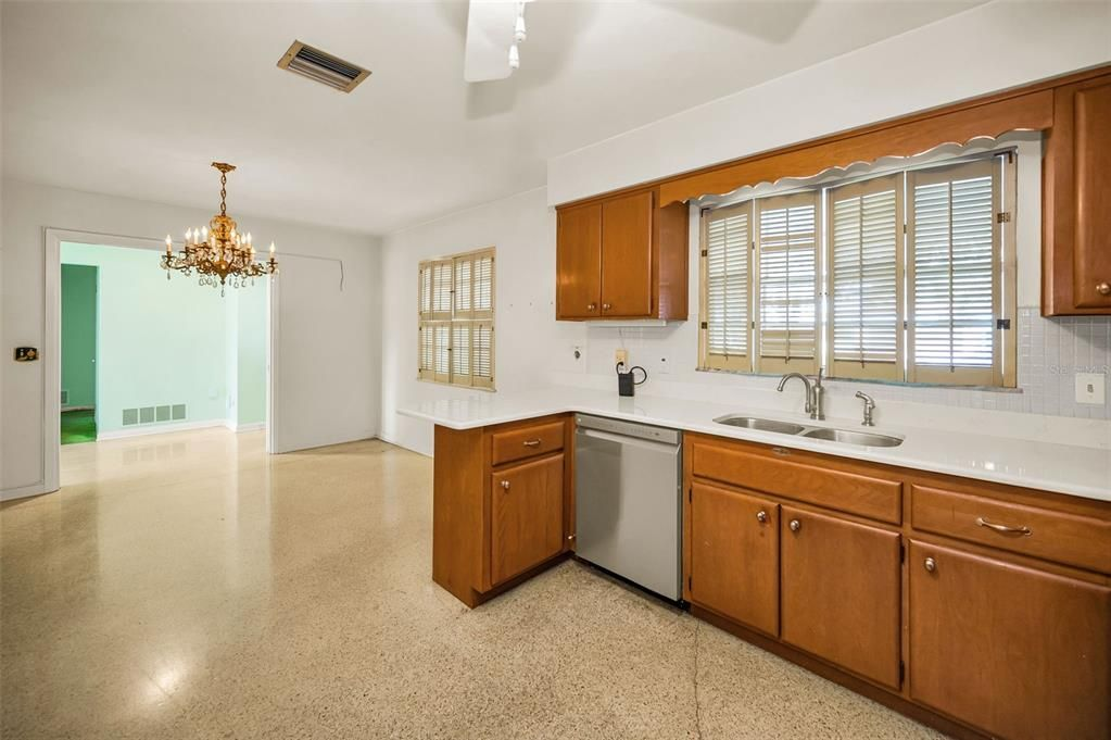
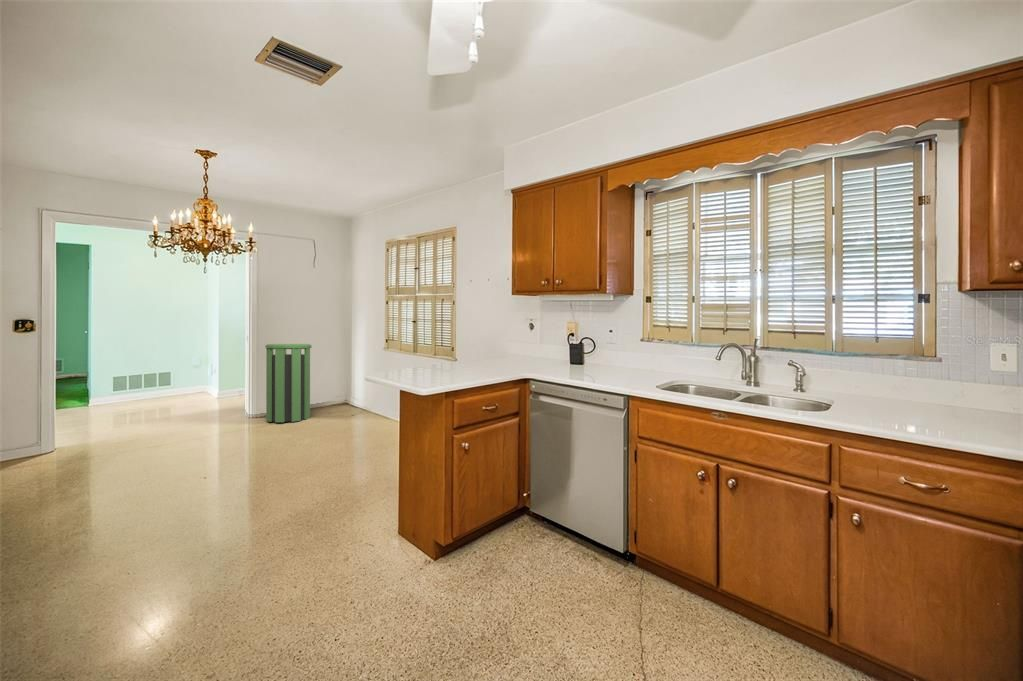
+ trash can (288, 381)
